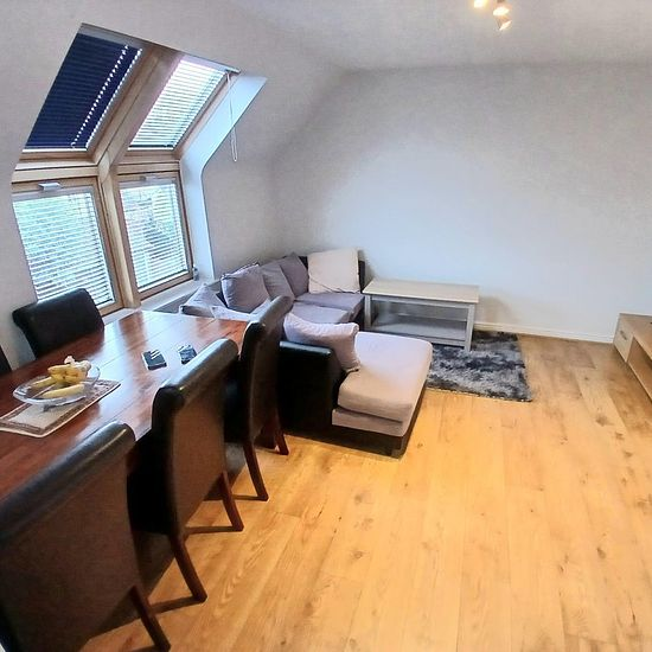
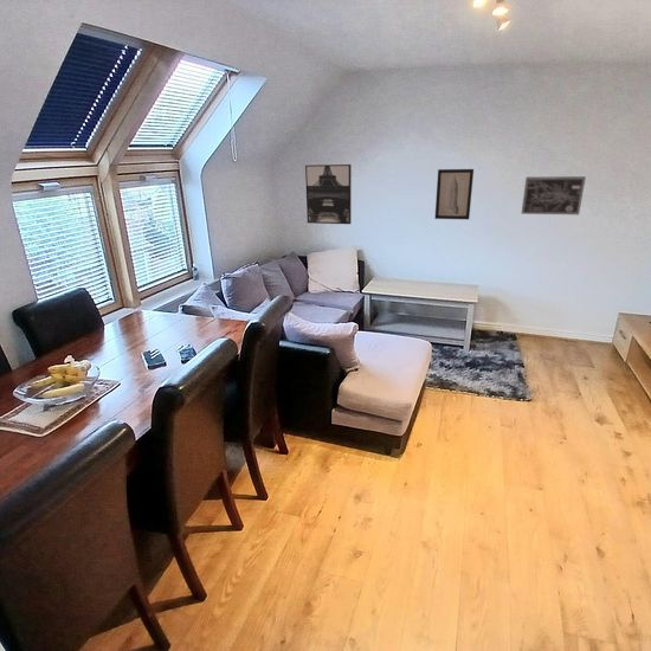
+ wall art (328, 194)
+ wall art (453, 194)
+ wall art (552, 195)
